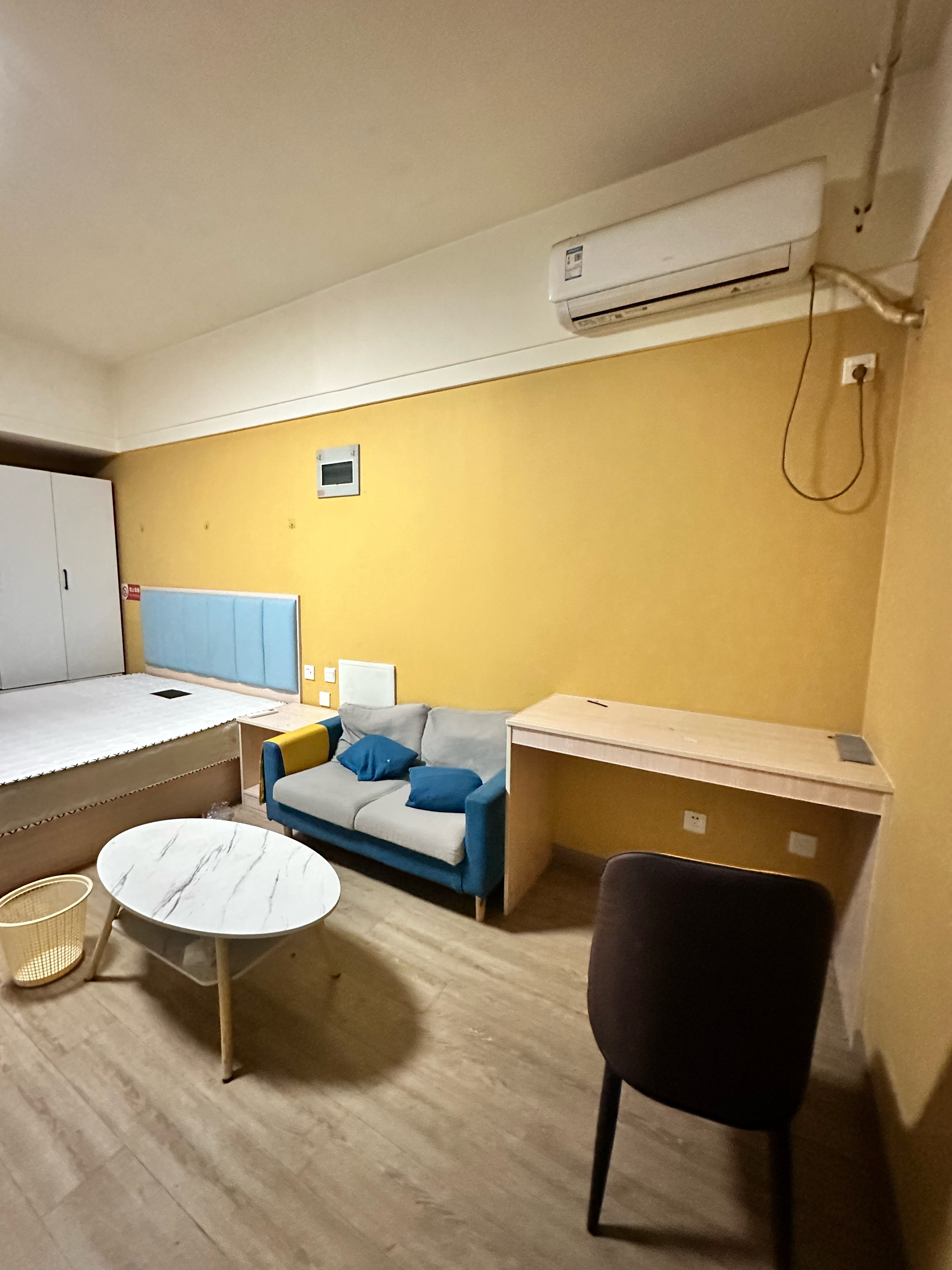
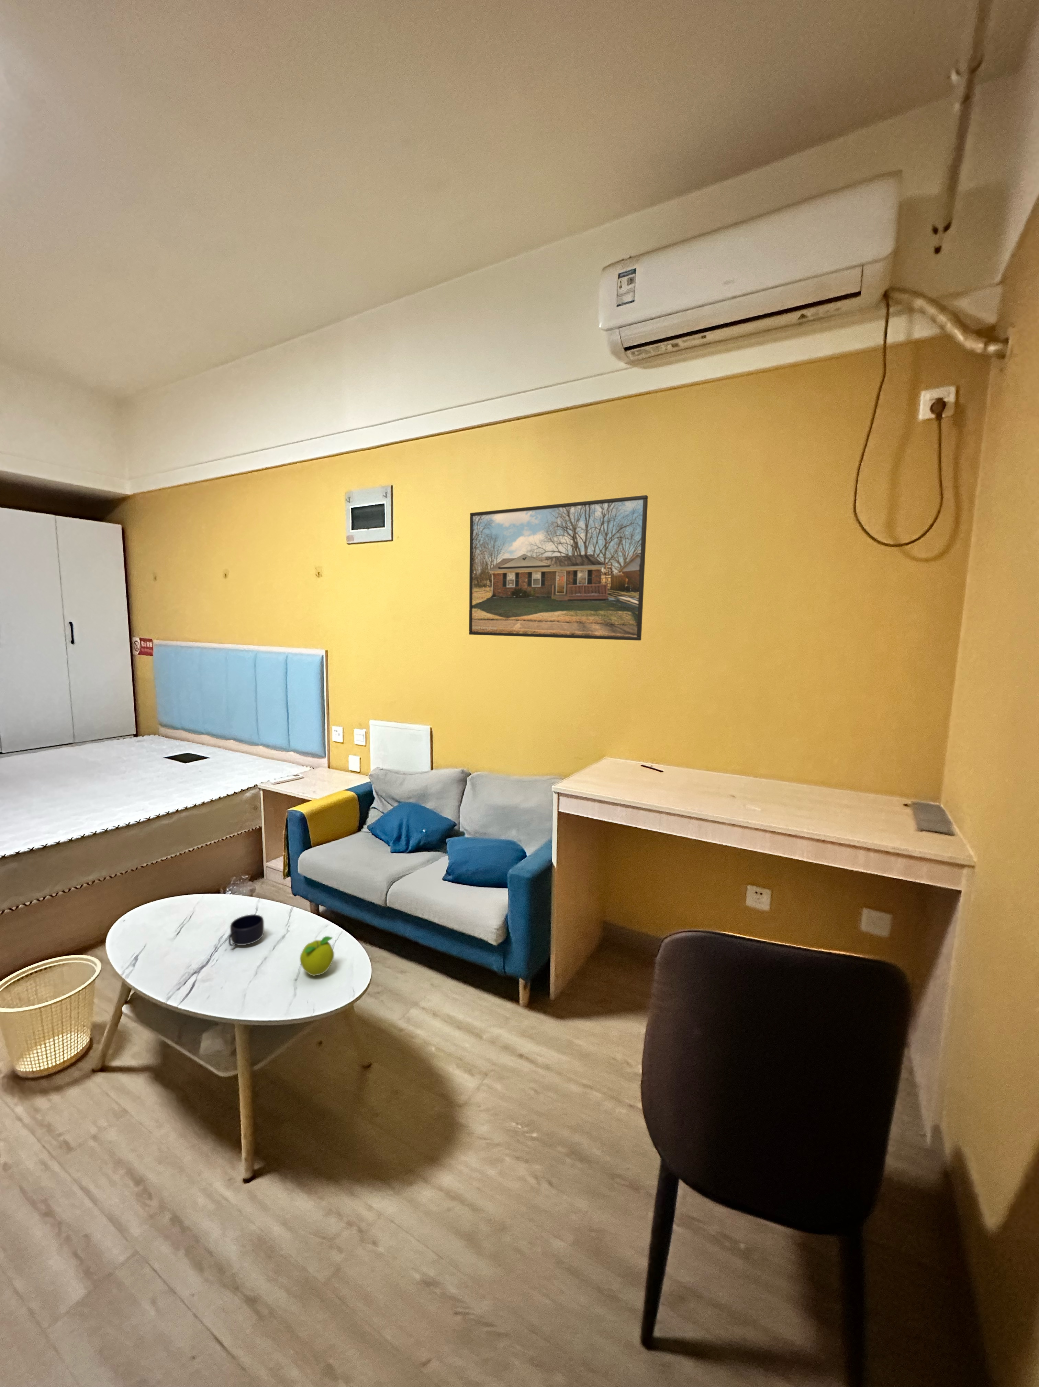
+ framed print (549, 572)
+ mug (244, 933)
+ fruit (318, 957)
